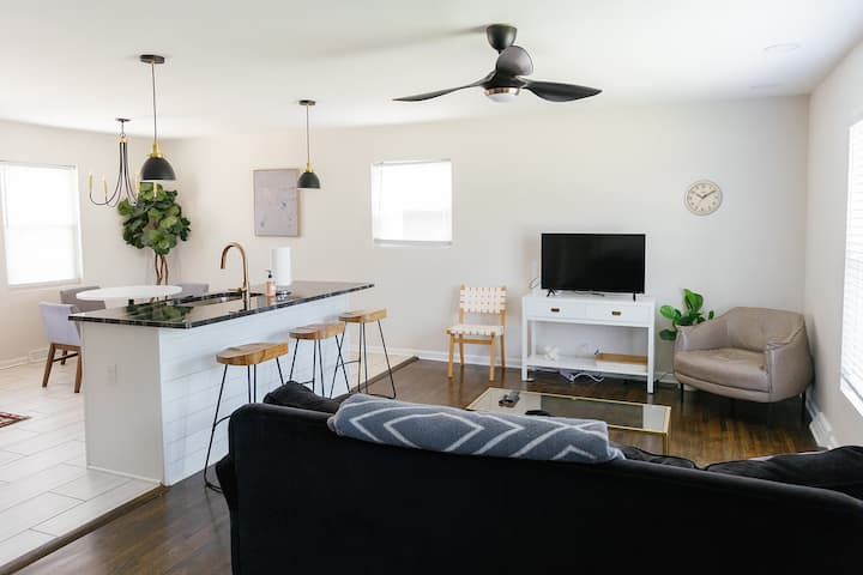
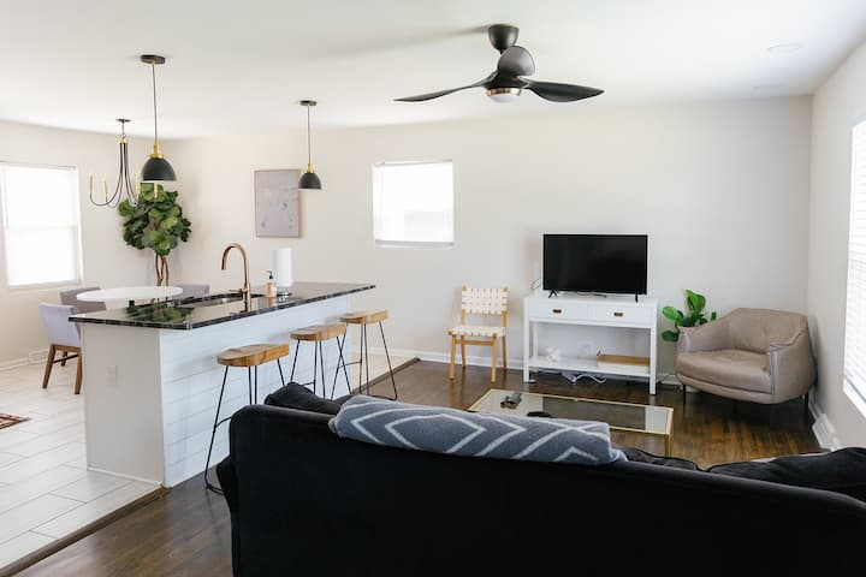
- wall clock (702, 198)
